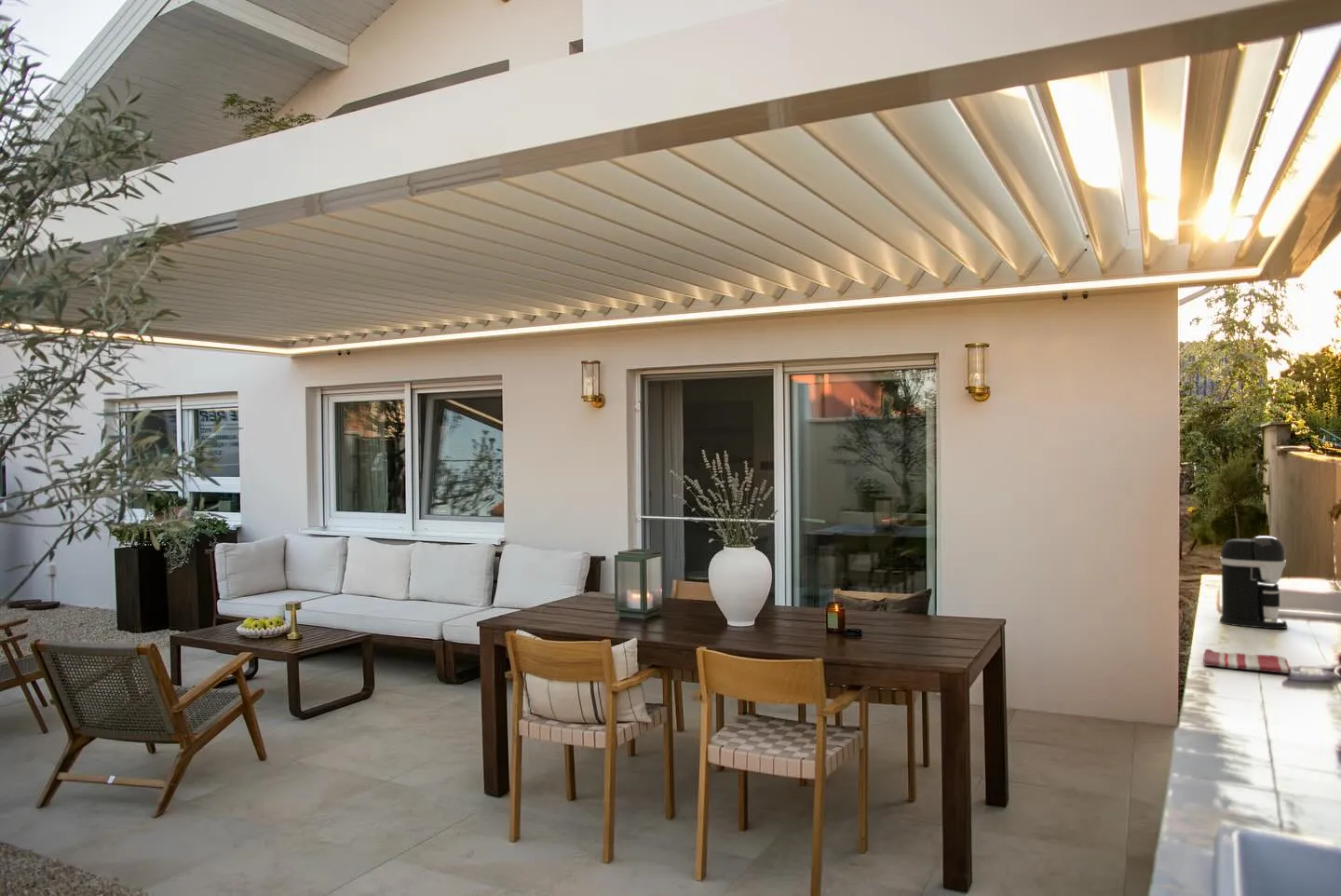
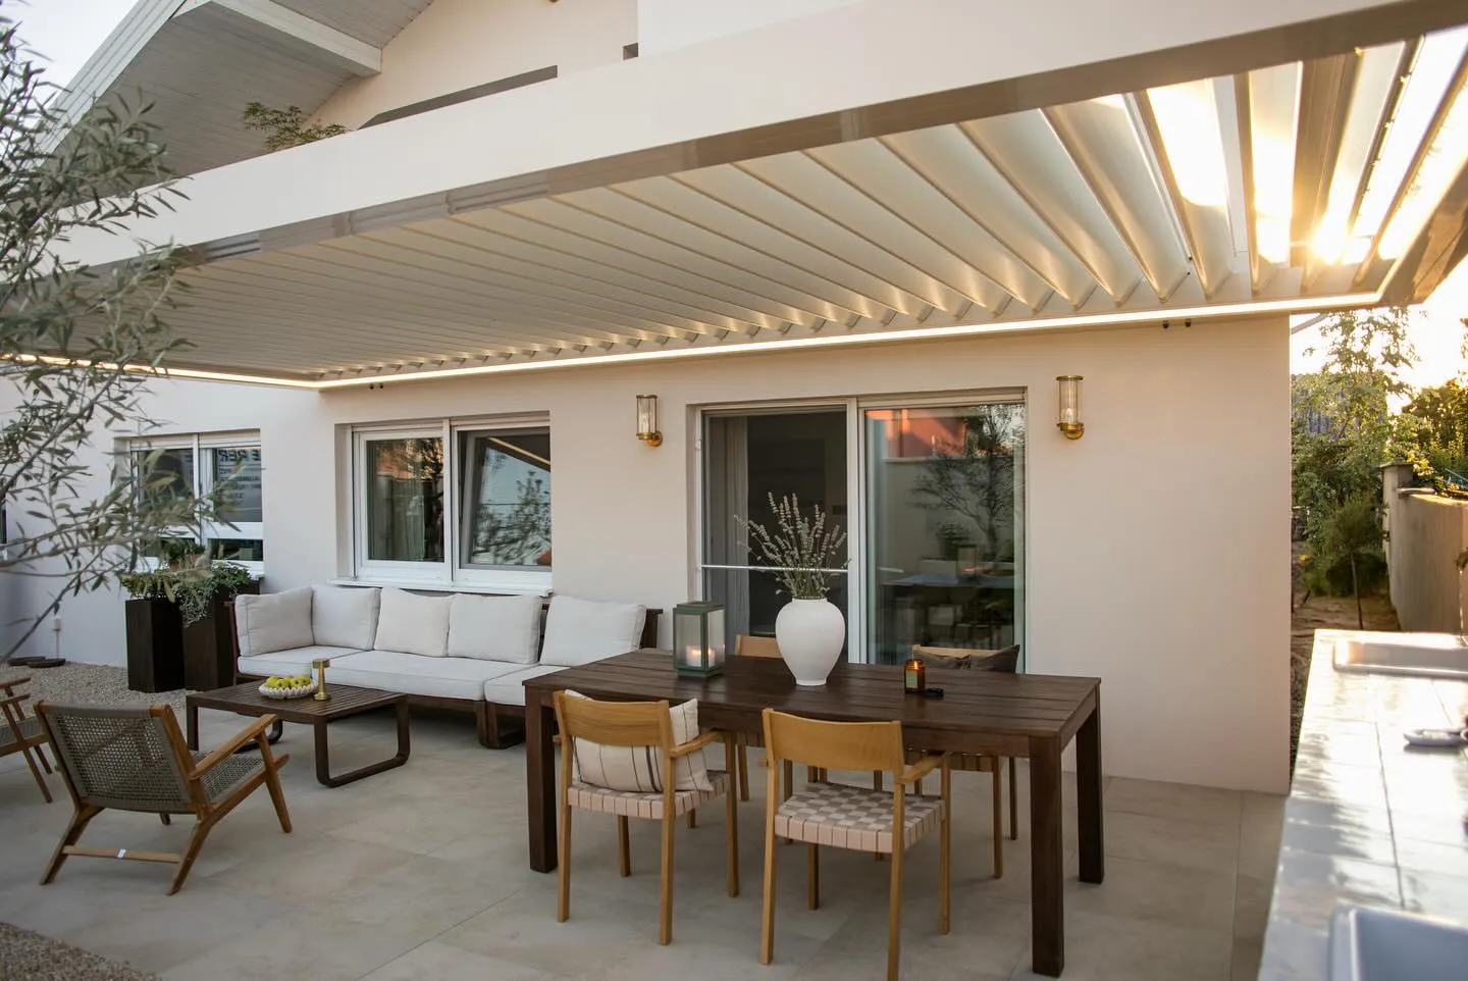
- coffee maker (1253, 579)
- dish towel (1245, 660)
